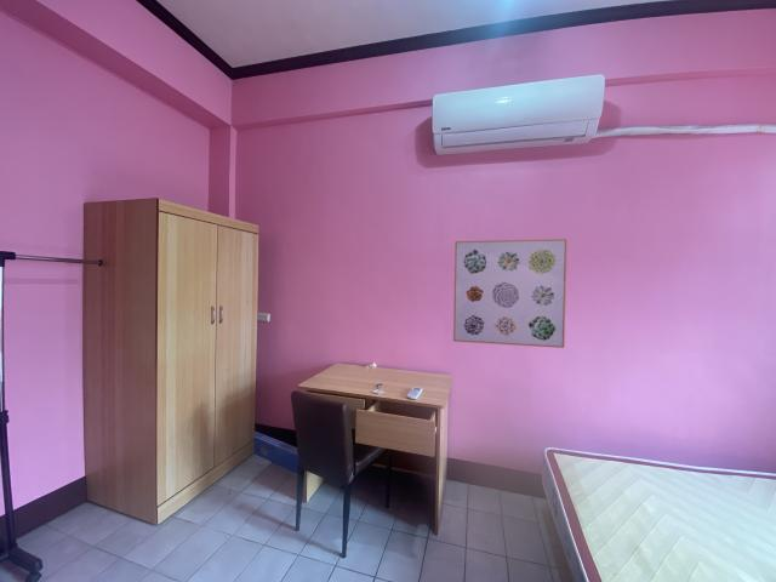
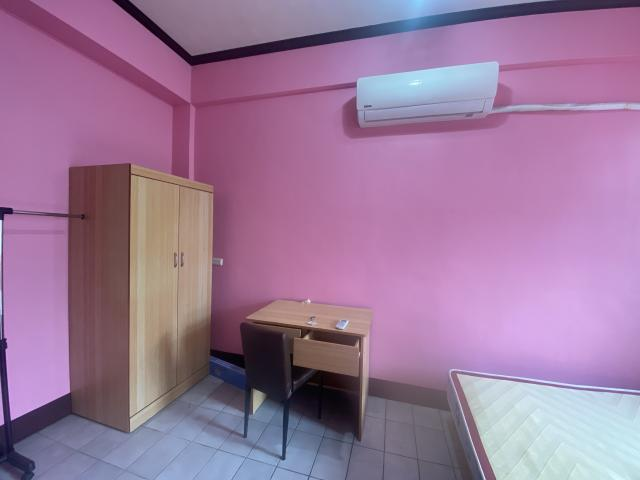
- wall art (507, 292)
